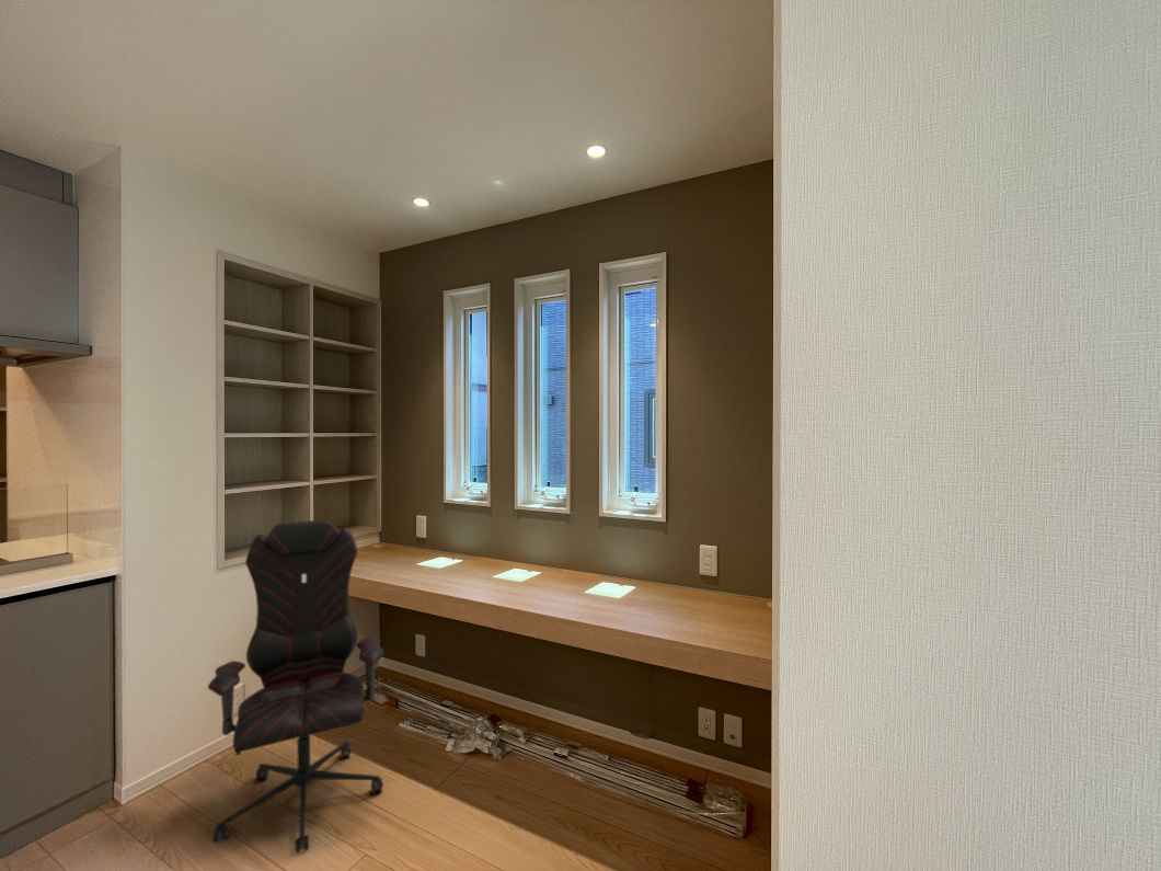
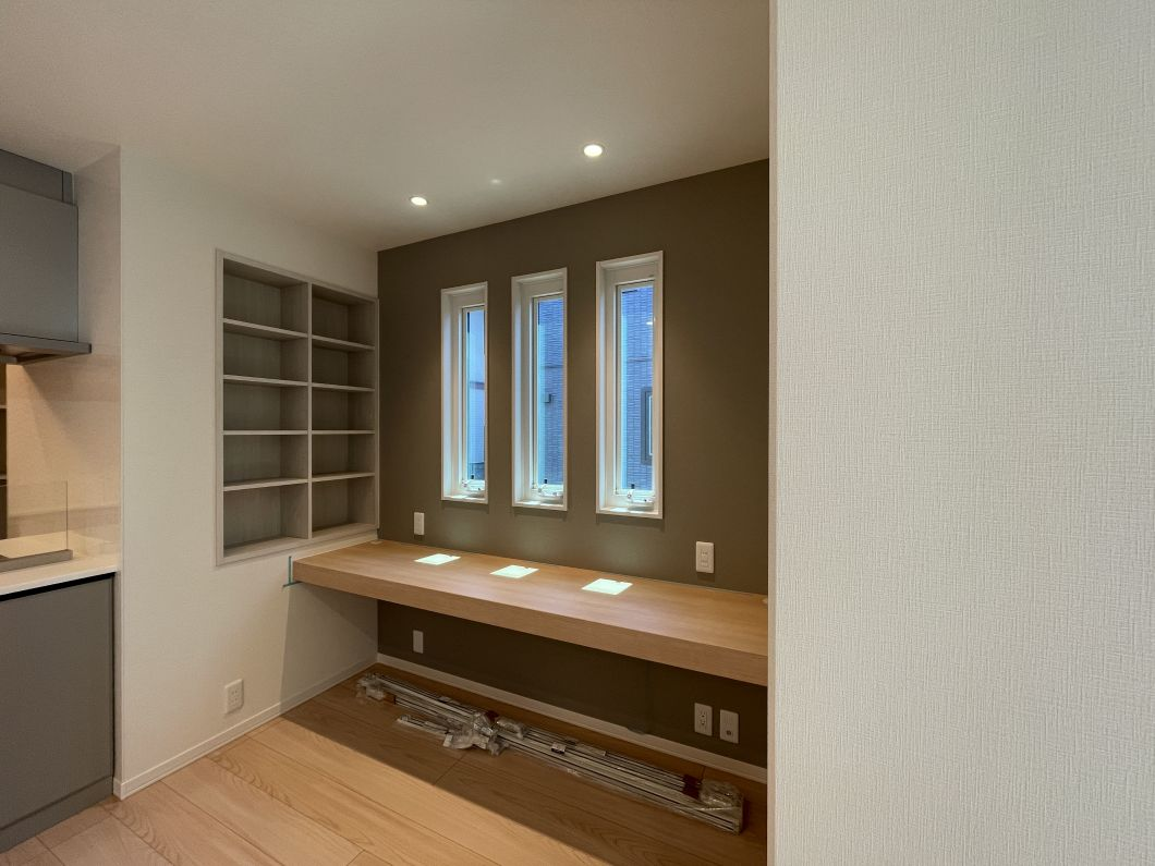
- office chair (302, 666)
